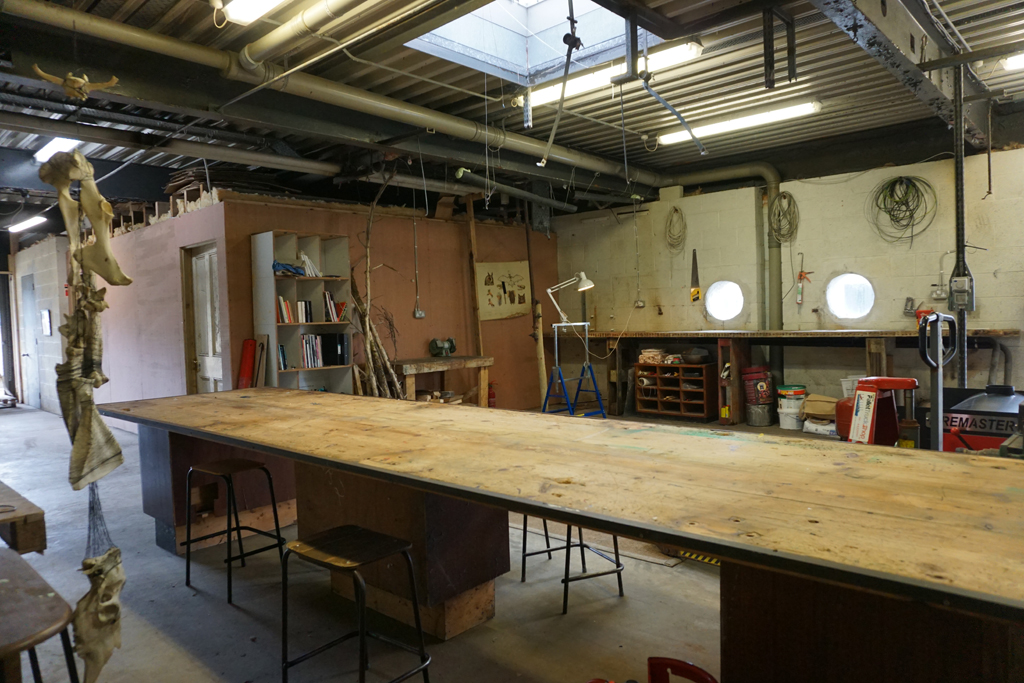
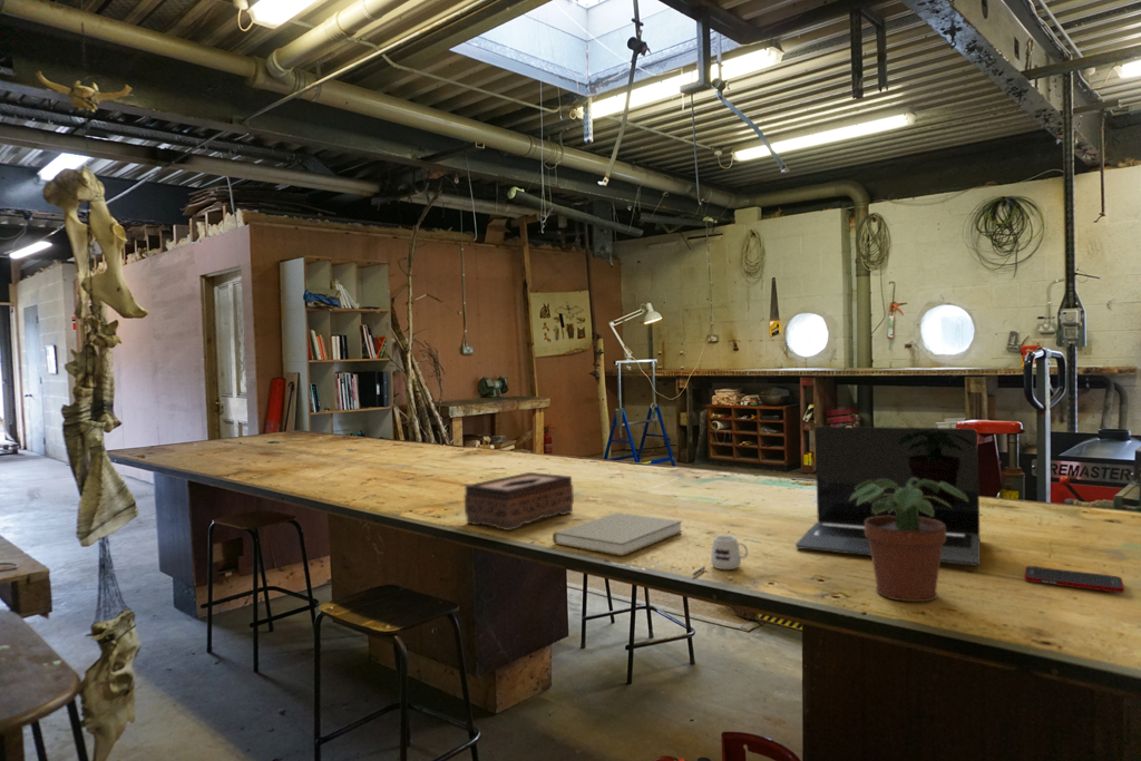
+ mug (723, 556)
+ tissue box (519, 498)
+ book (618, 531)
+ potted plant (905, 536)
+ laptop (887, 488)
+ cell phone (1072, 578)
